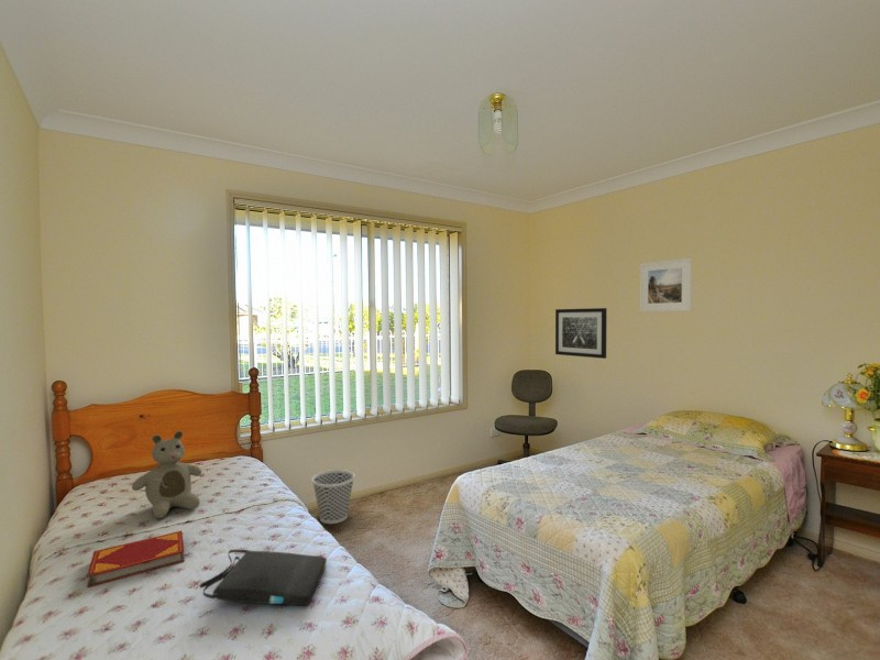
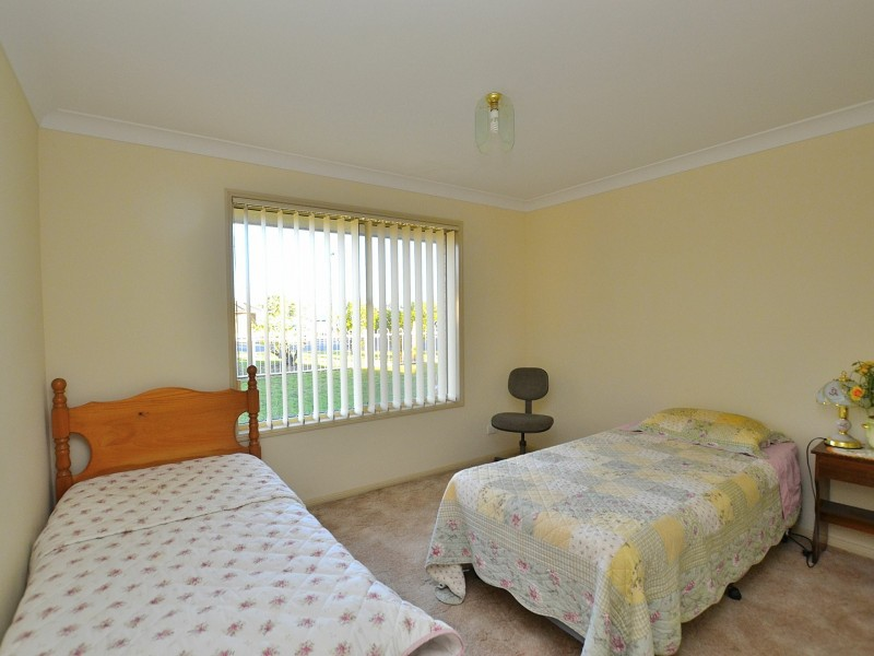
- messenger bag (265, 575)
- hardback book (139, 556)
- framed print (664, 286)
- teddy bear (170, 471)
- wastebasket (333, 496)
- wall art (579, 332)
